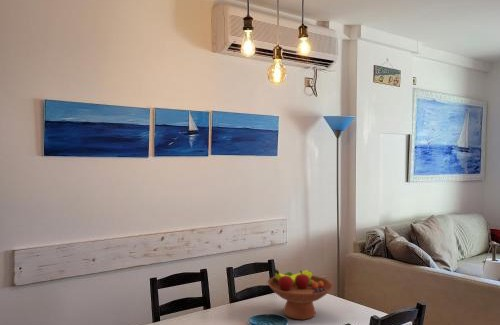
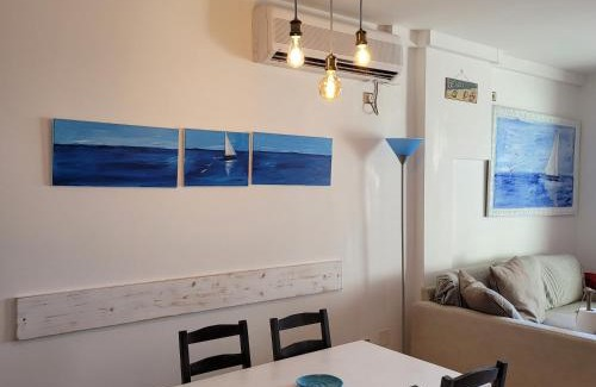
- fruit bowl (299, 292)
